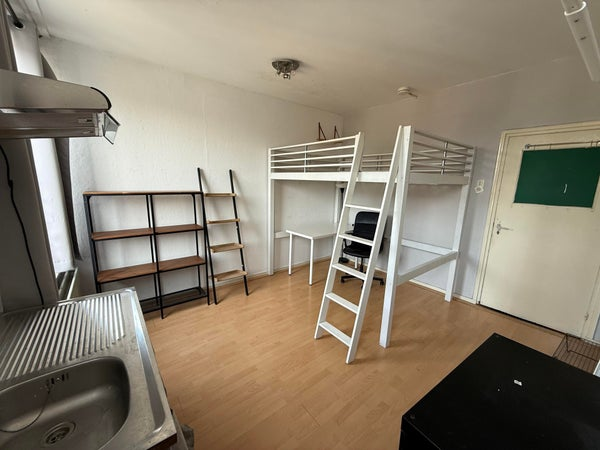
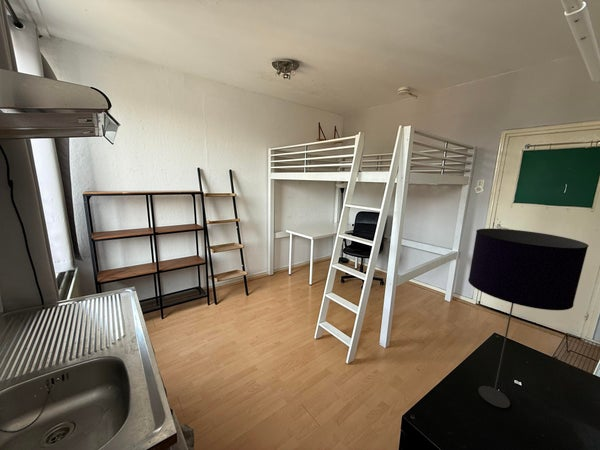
+ table lamp (508, 321)
